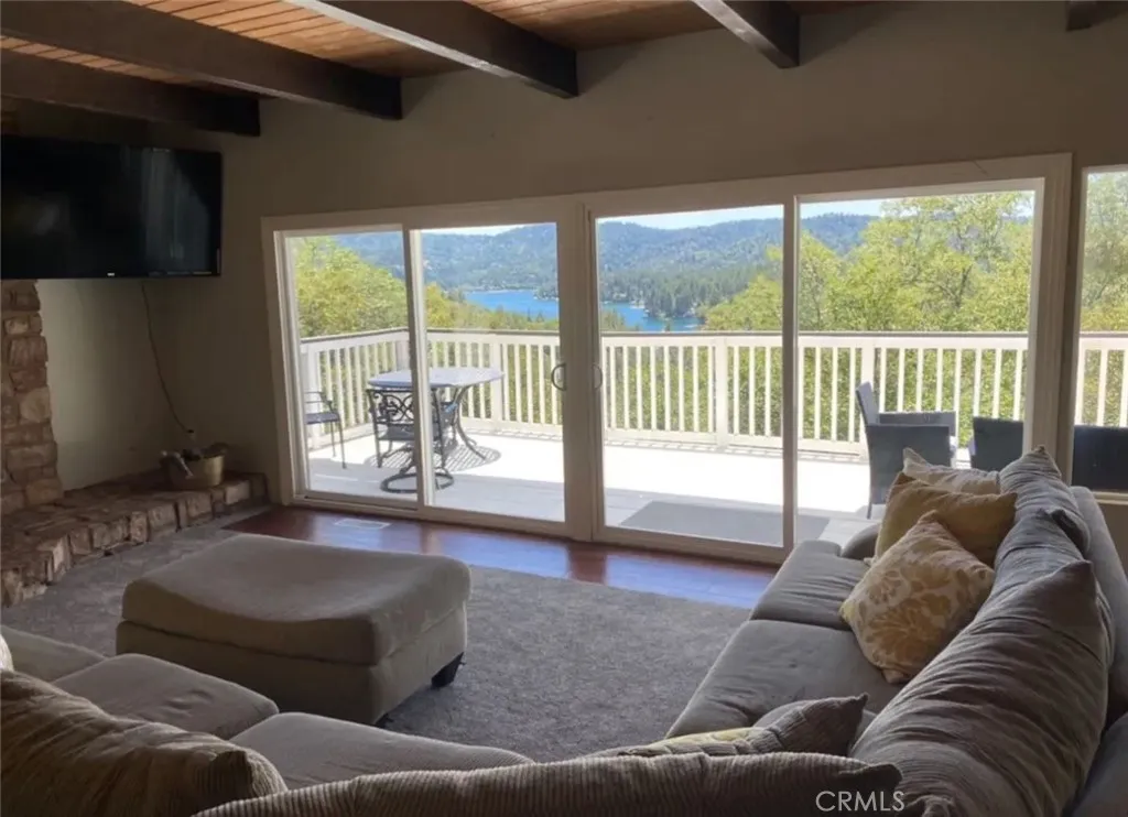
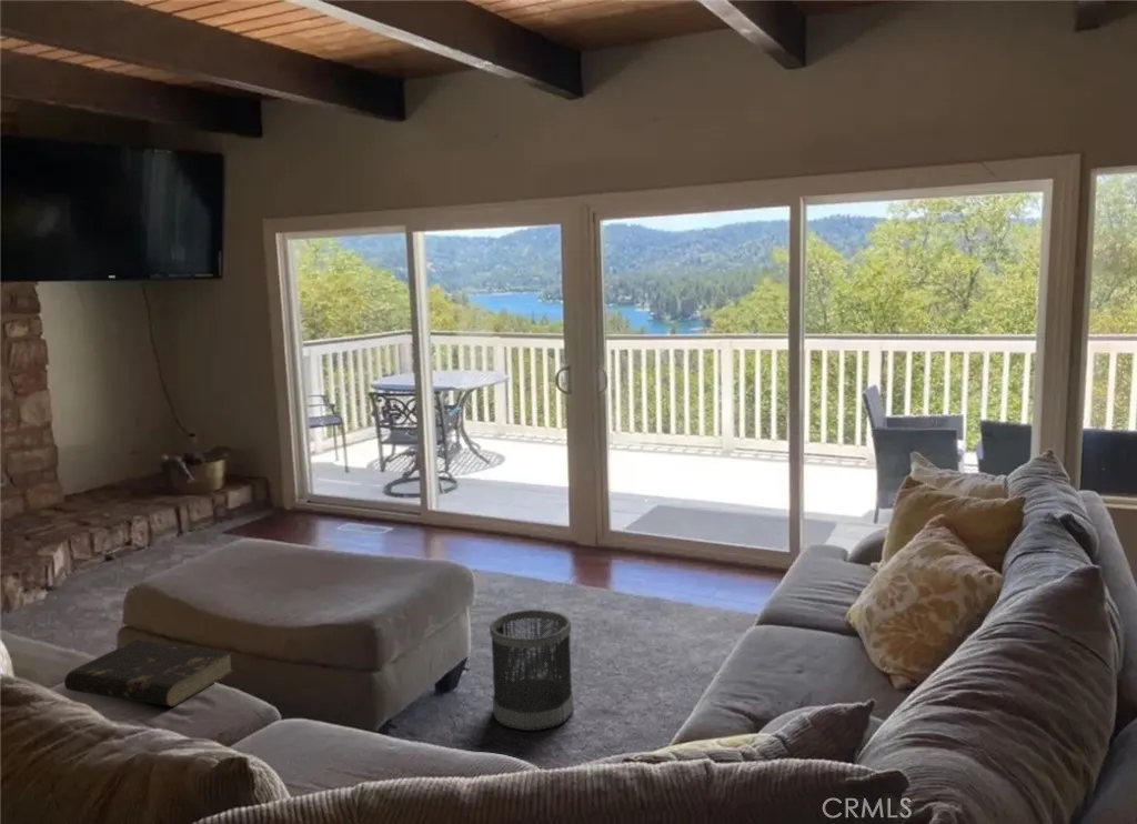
+ book (150, 672)
+ wastebasket (532, 667)
